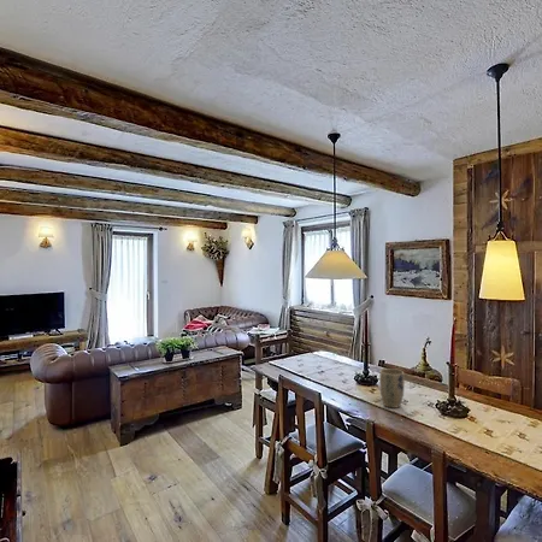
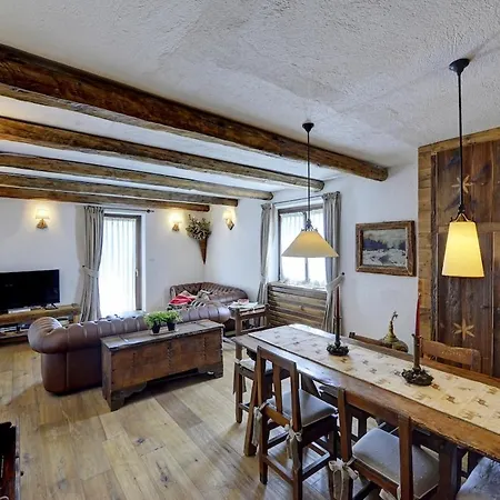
- plant pot (391, 388)
